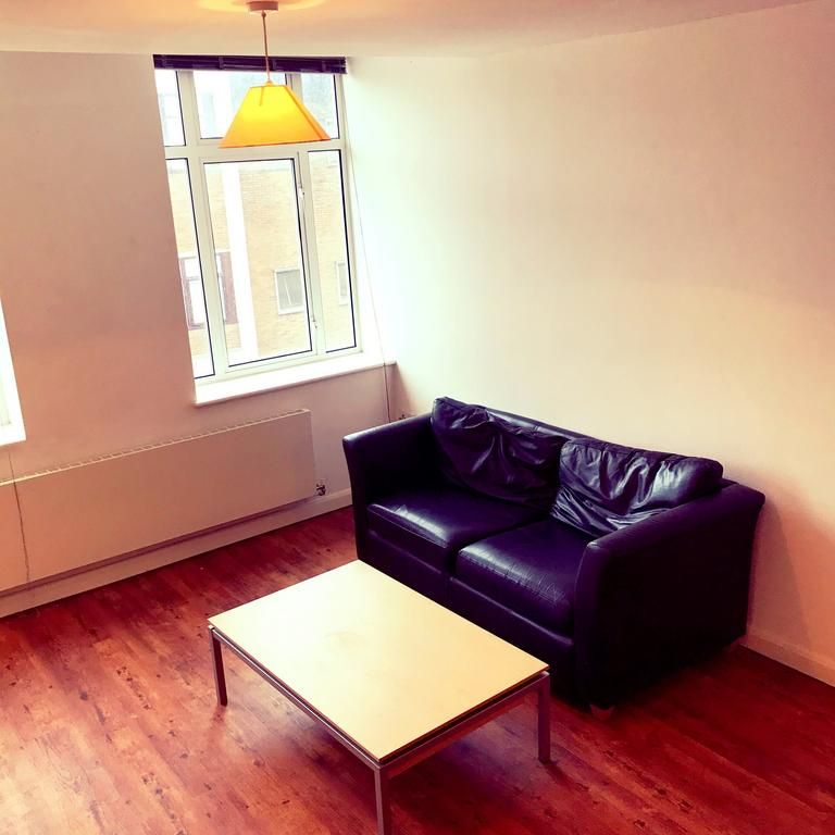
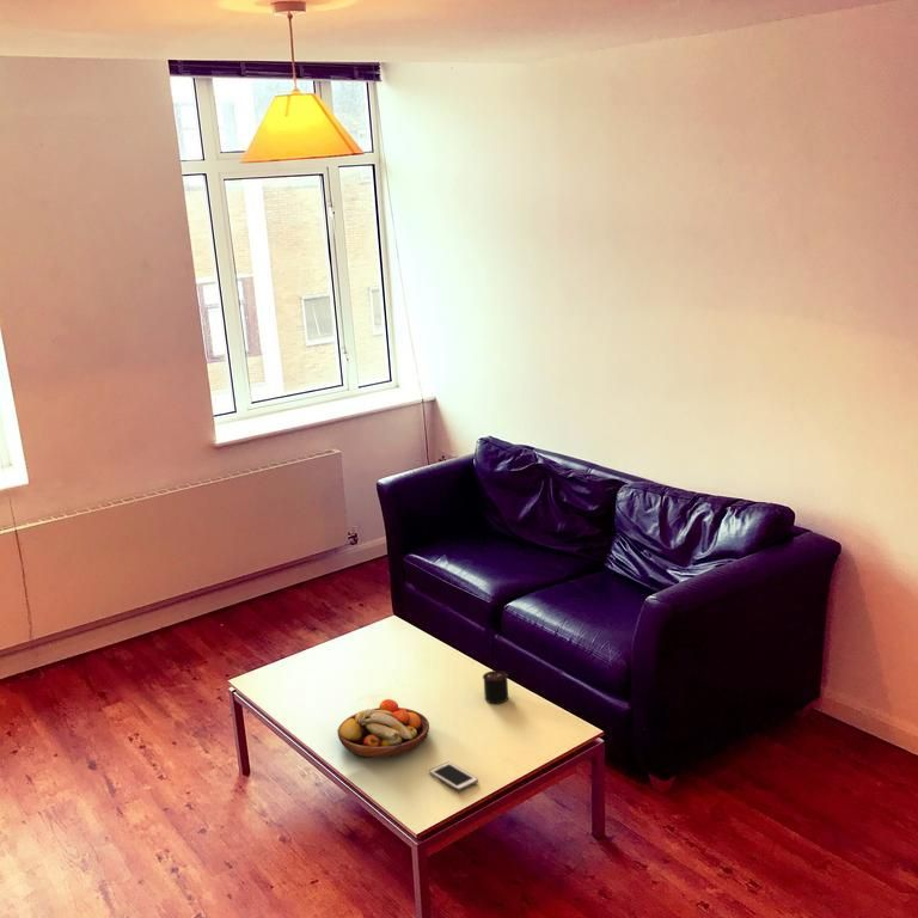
+ cell phone (453, 776)
+ candle (495, 681)
+ fruit bowl (384, 723)
